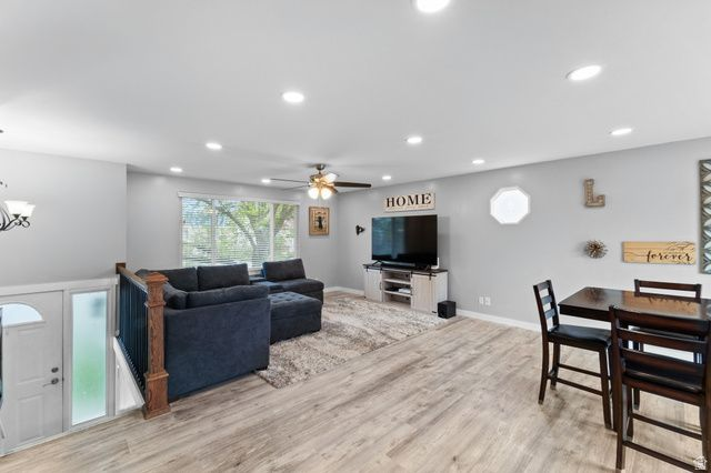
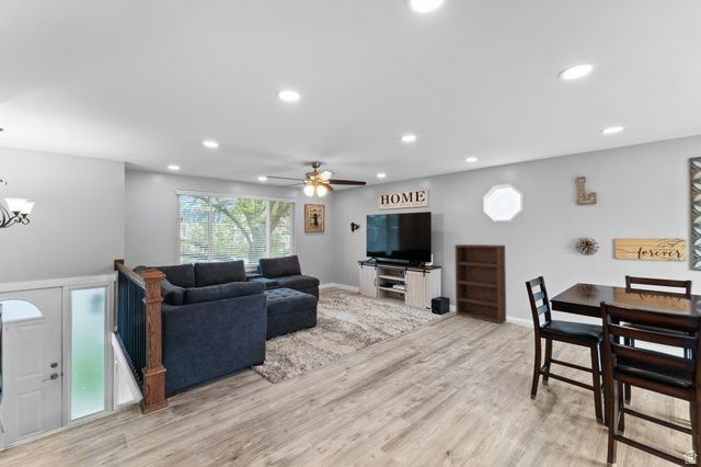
+ bookcase (479, 281)
